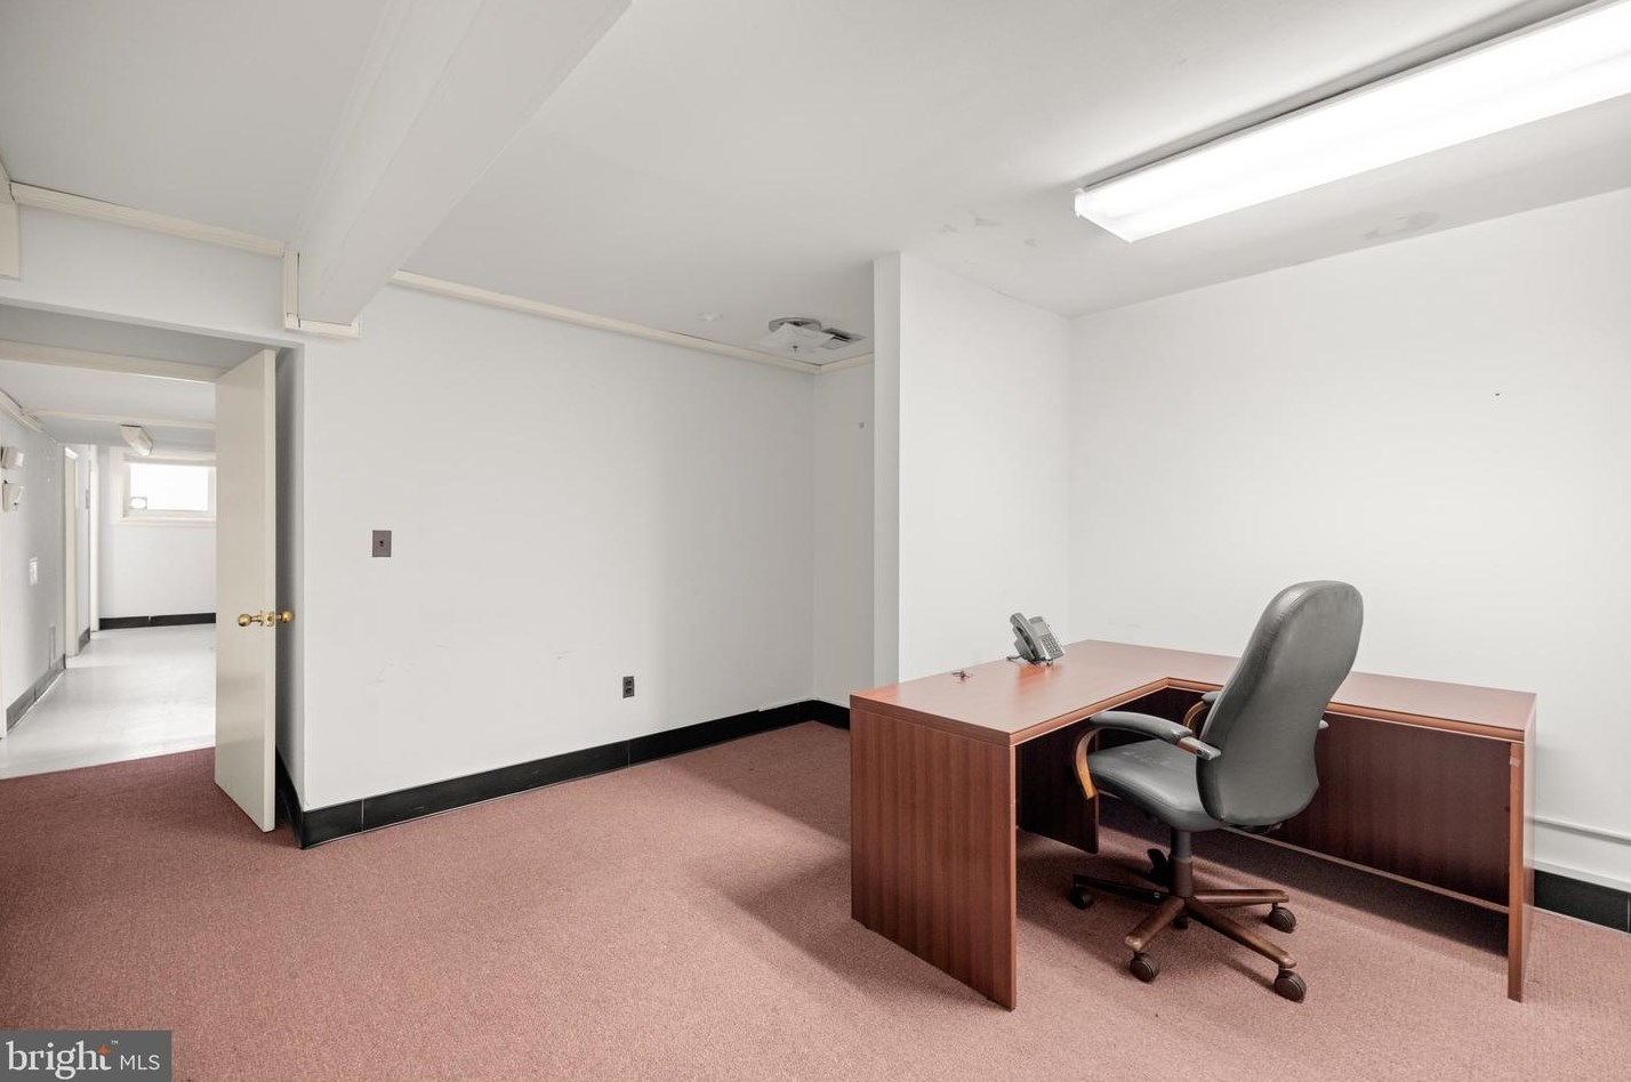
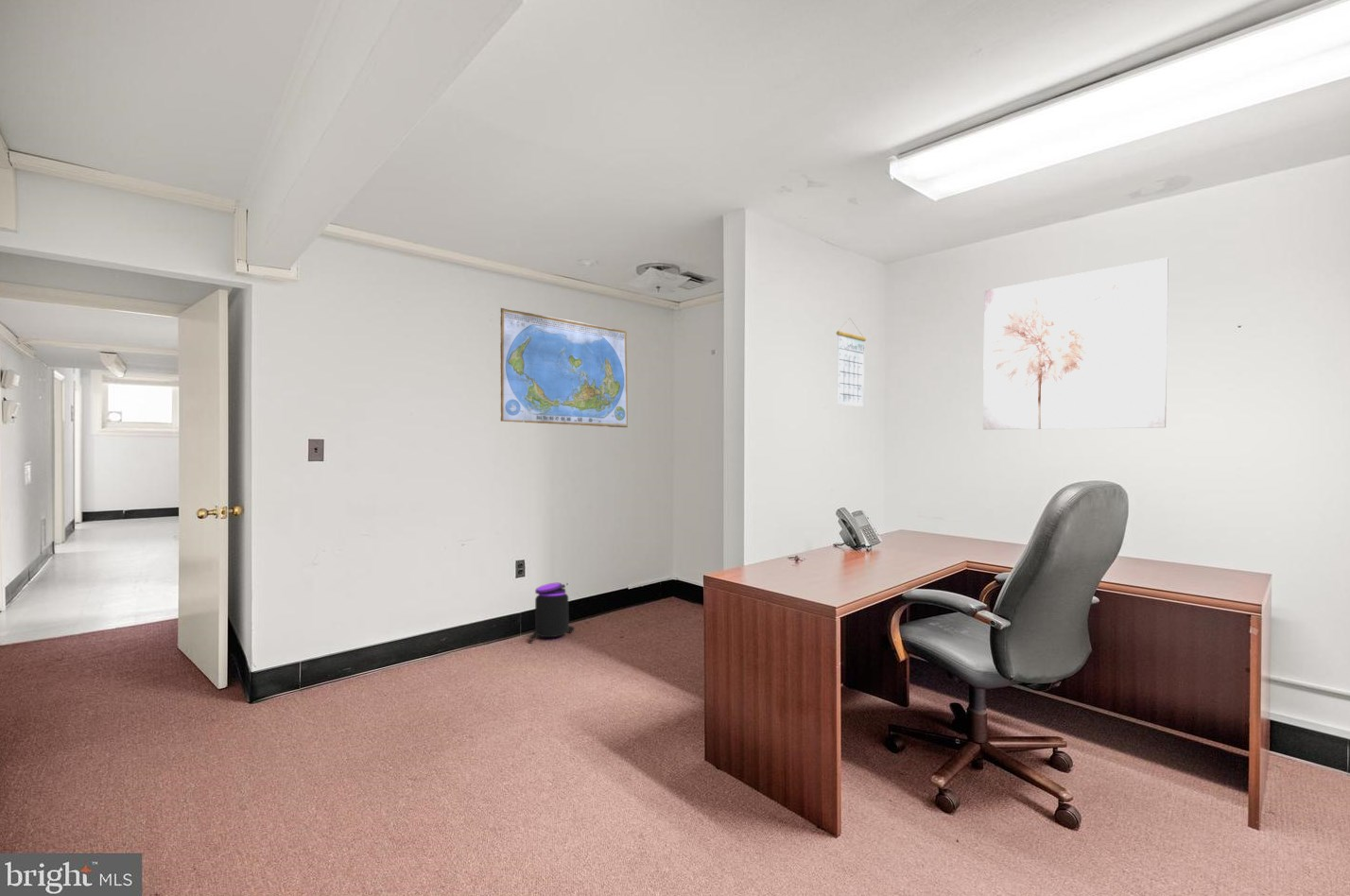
+ trash can (549, 610)
+ calendar (851, 361)
+ wall art (1066, 352)
+ world map (569, 372)
